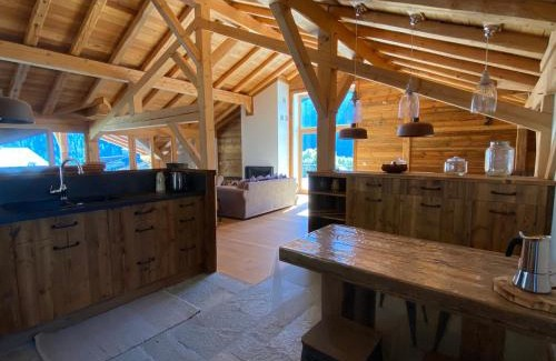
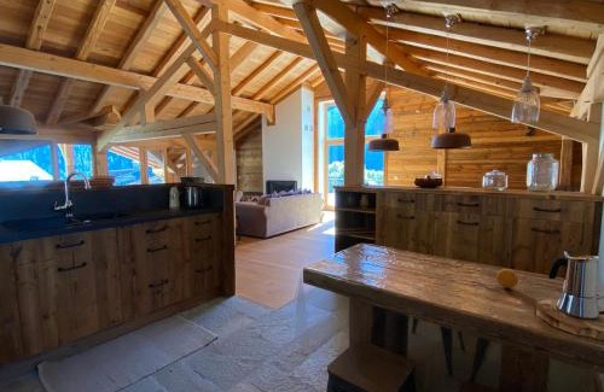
+ fruit (506, 277)
